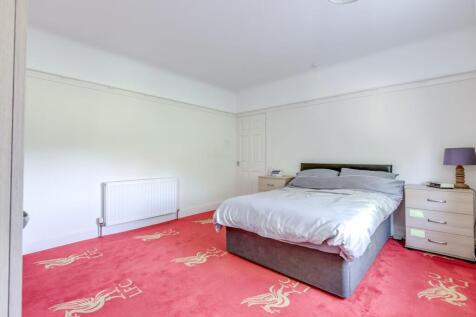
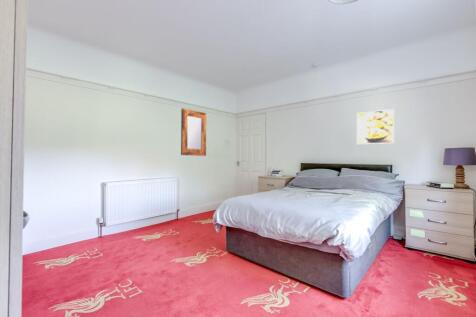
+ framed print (374, 127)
+ home mirror (194, 133)
